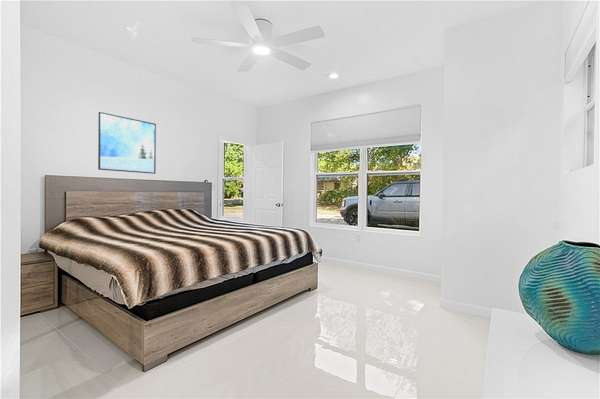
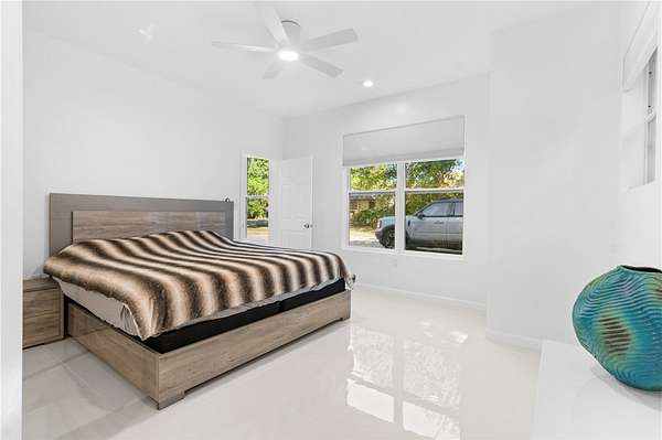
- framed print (129, 145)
